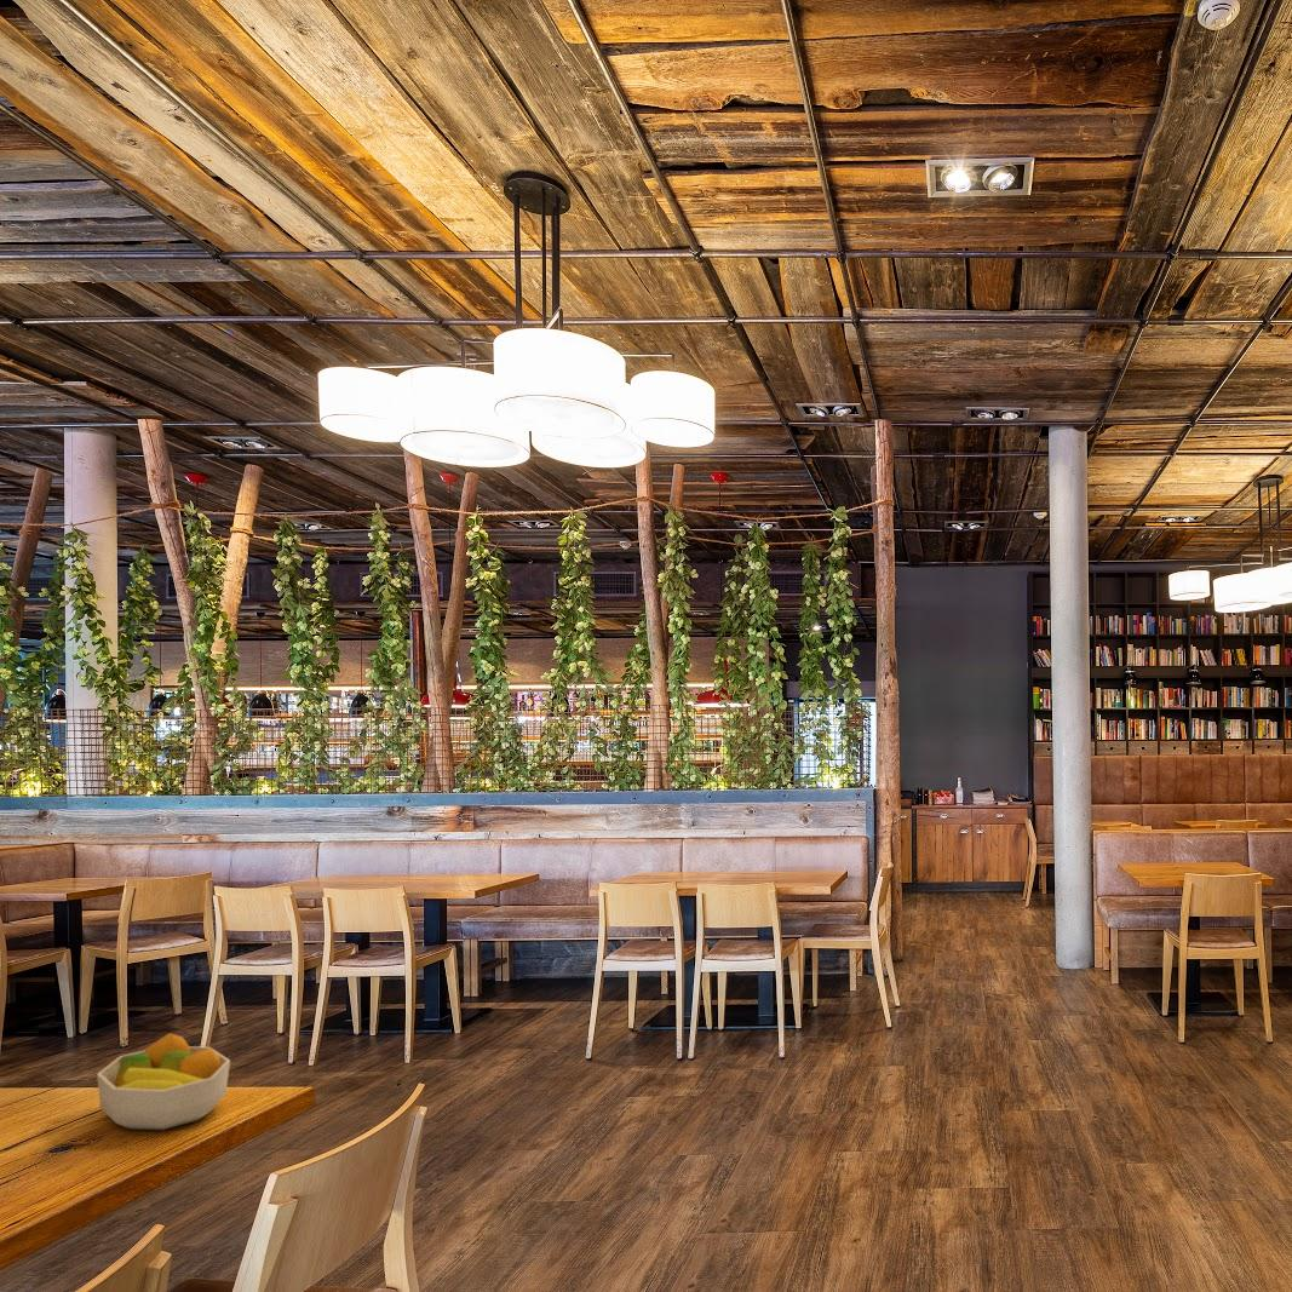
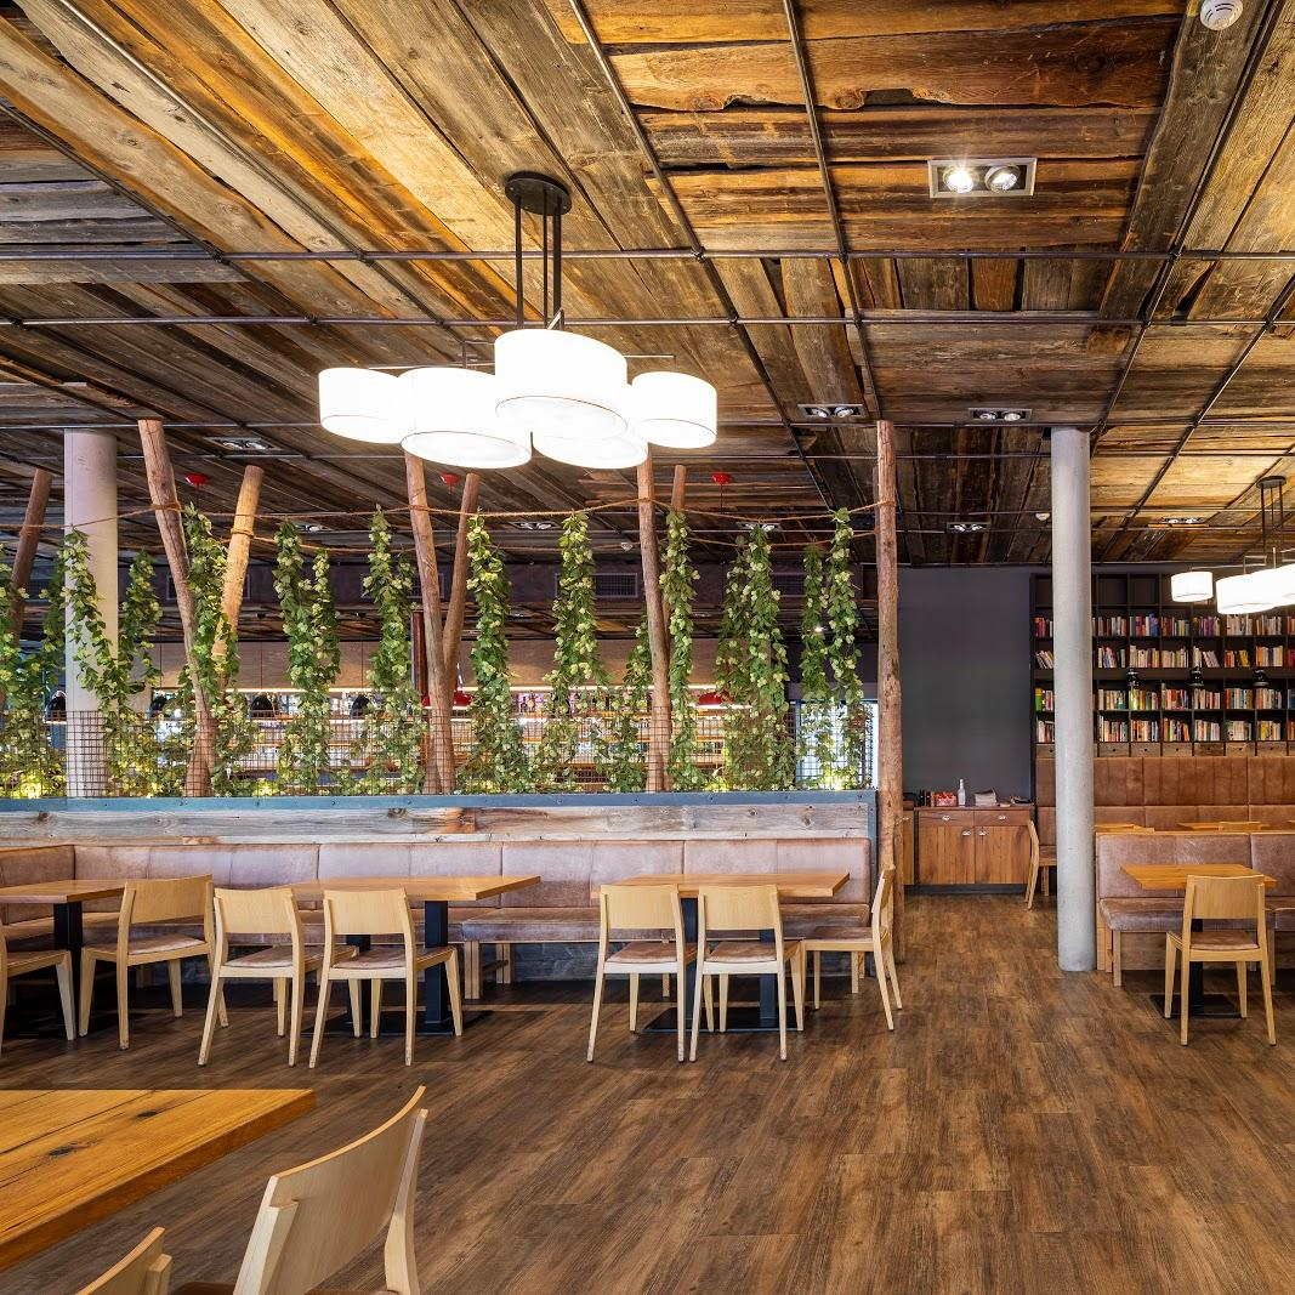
- fruit bowl (165, 1079)
